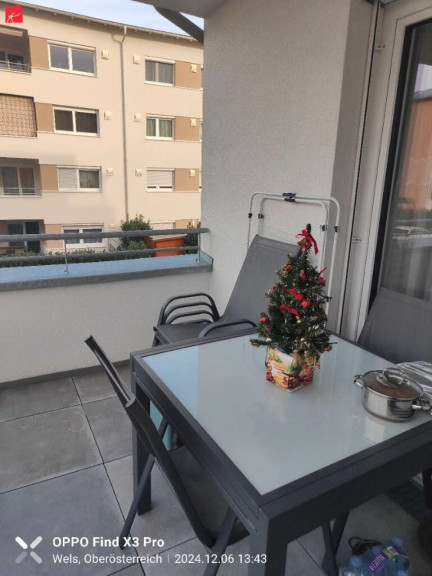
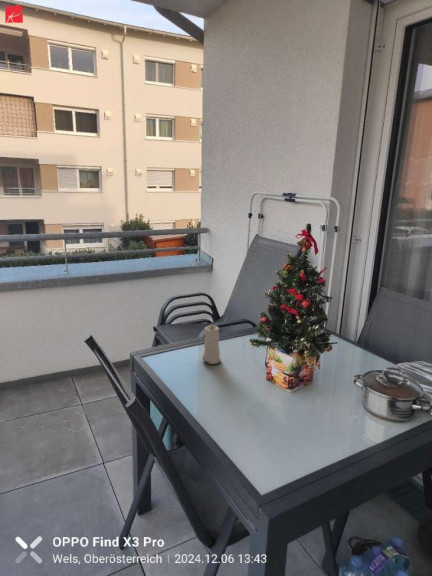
+ candle (212, 342)
